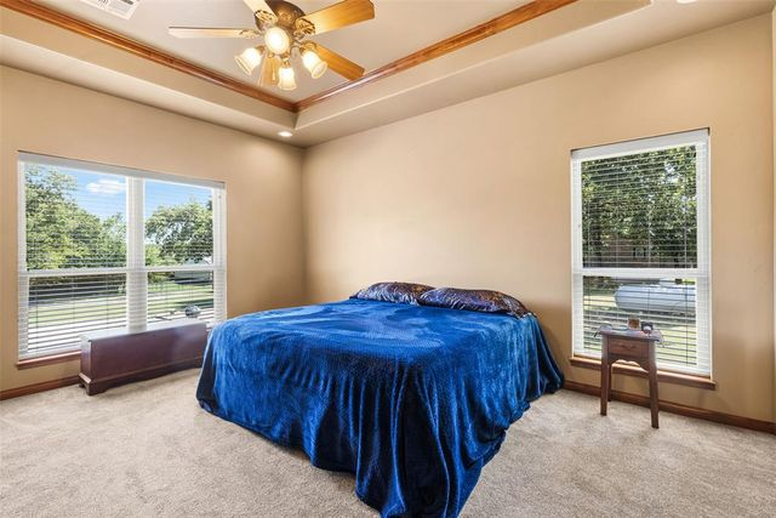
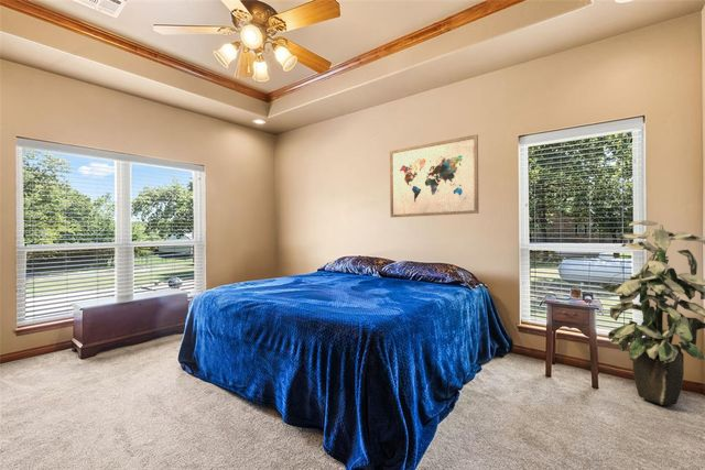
+ wall art (430, 179)
+ indoor plant (653, 308)
